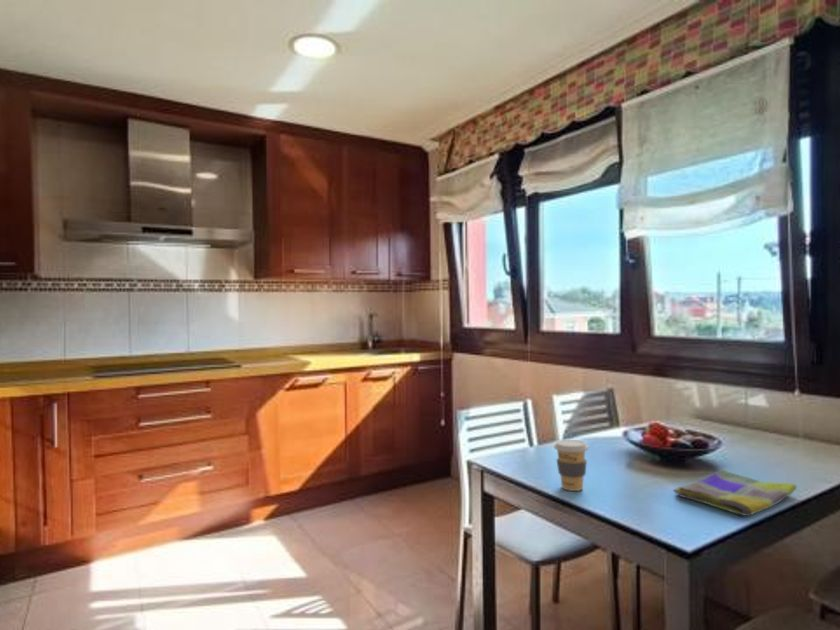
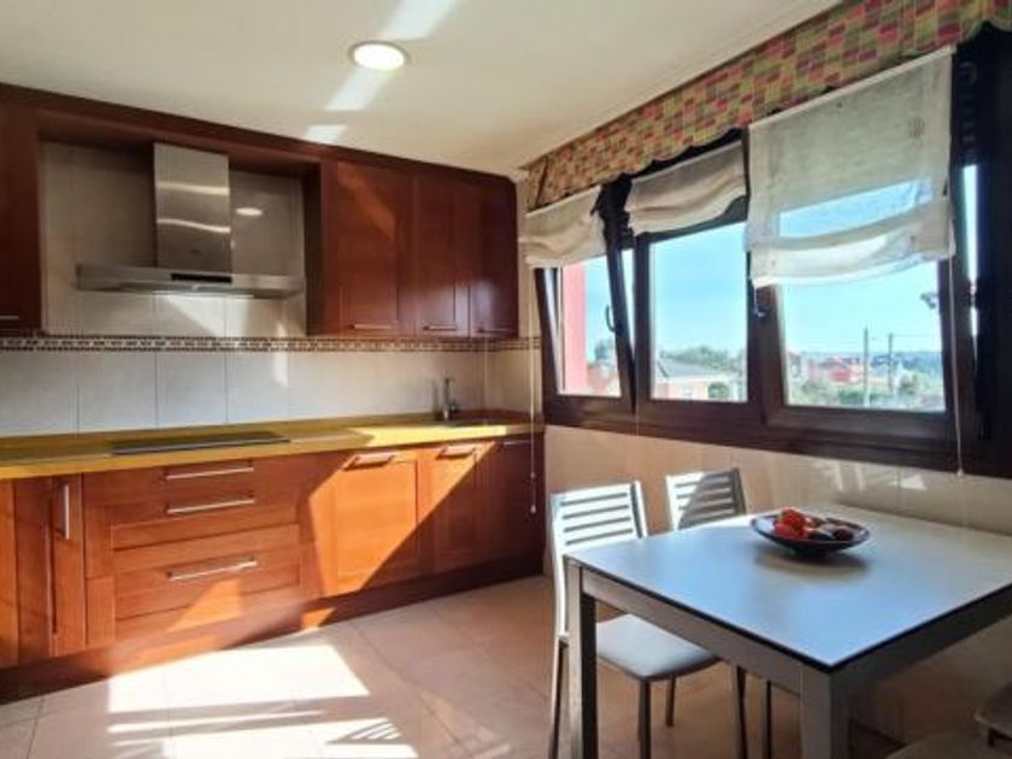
- coffee cup (571, 465)
- dish towel (735, 490)
